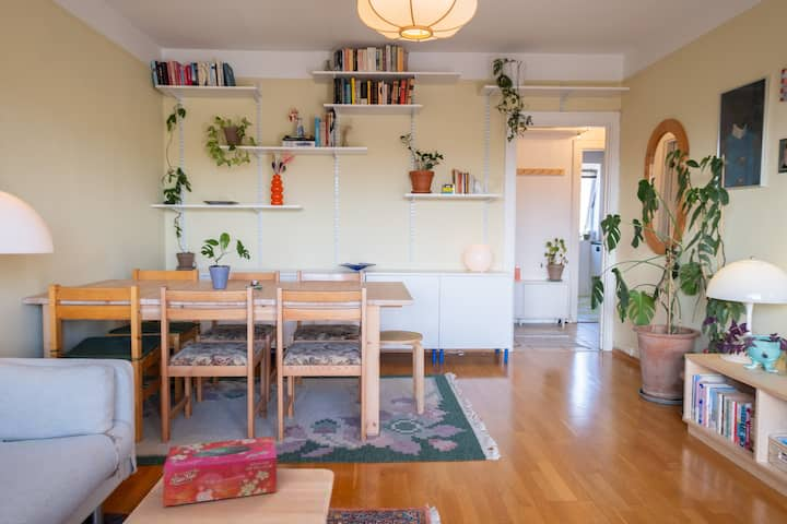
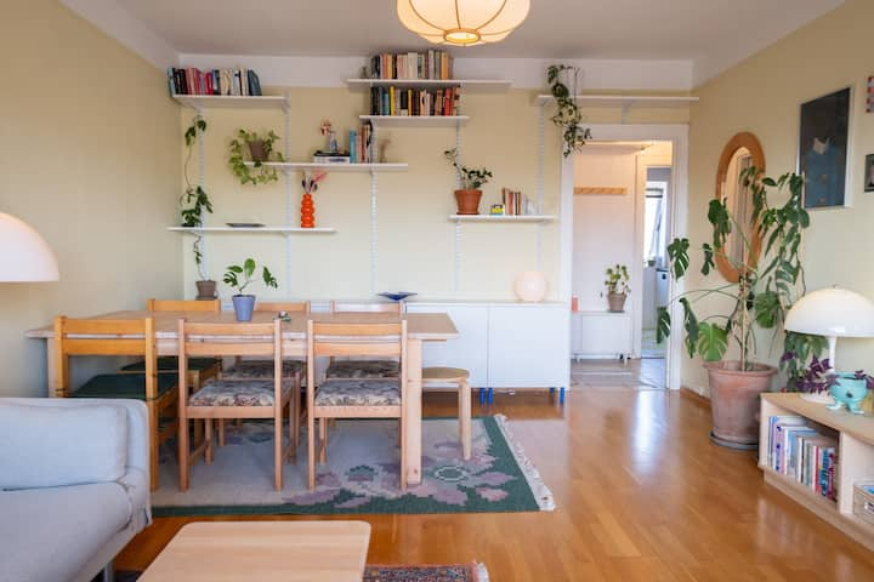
- tissue box (222, 468)
